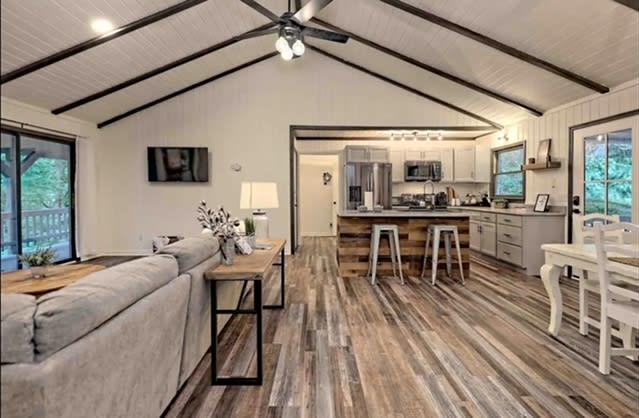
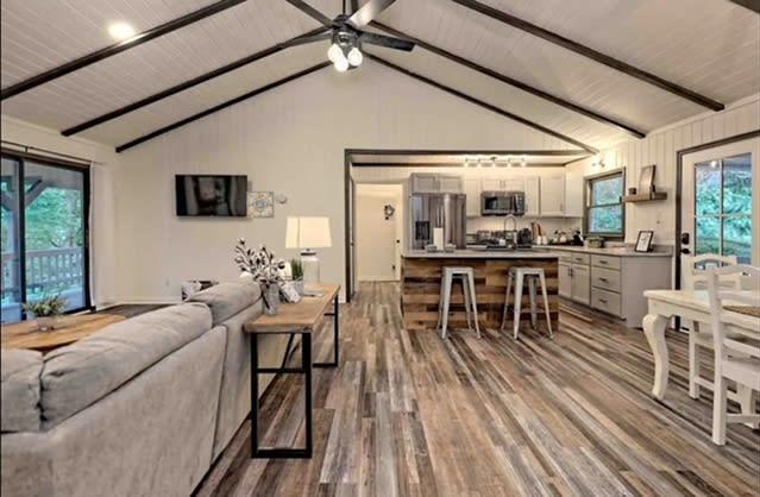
+ wall art (259, 205)
